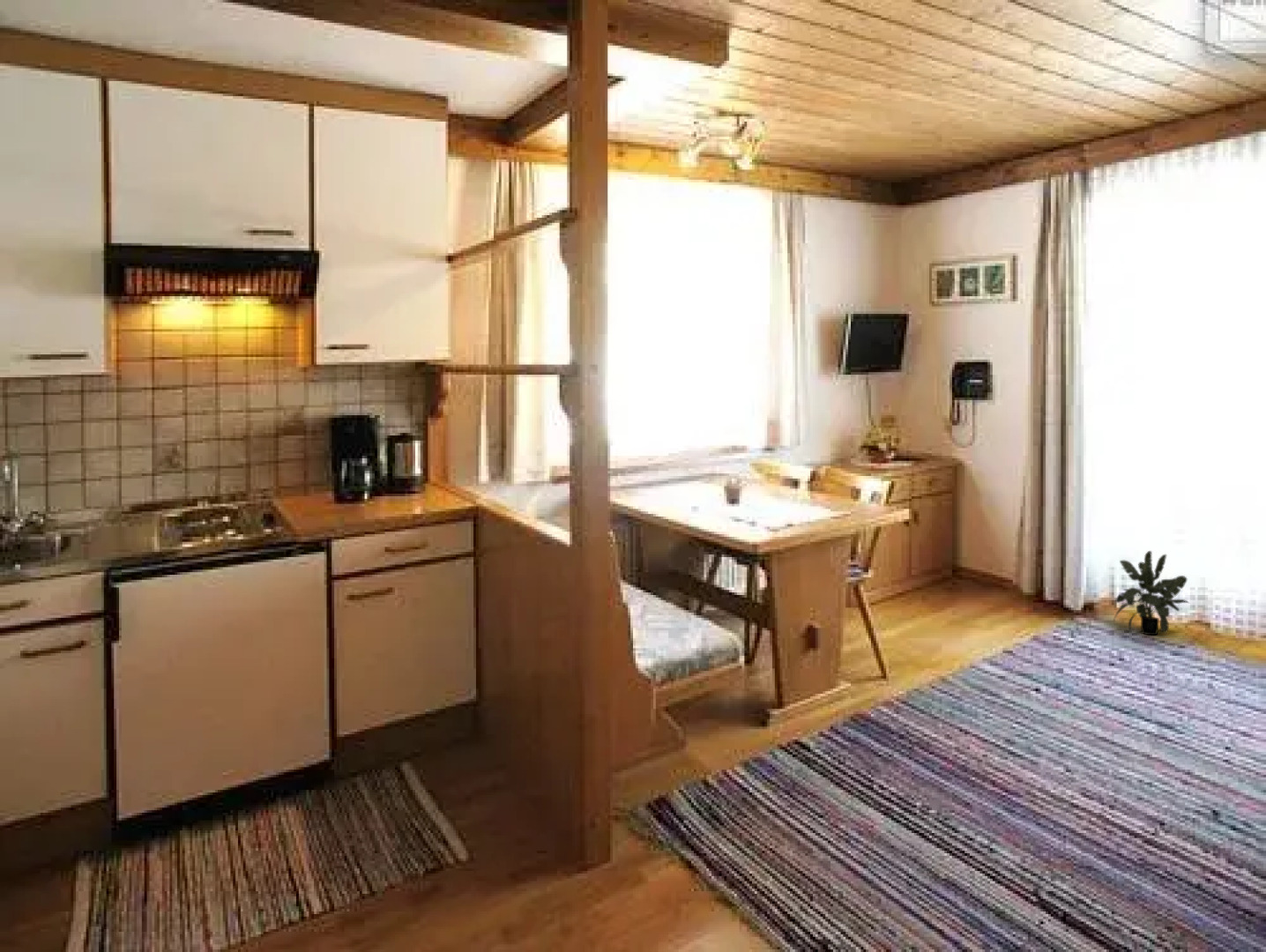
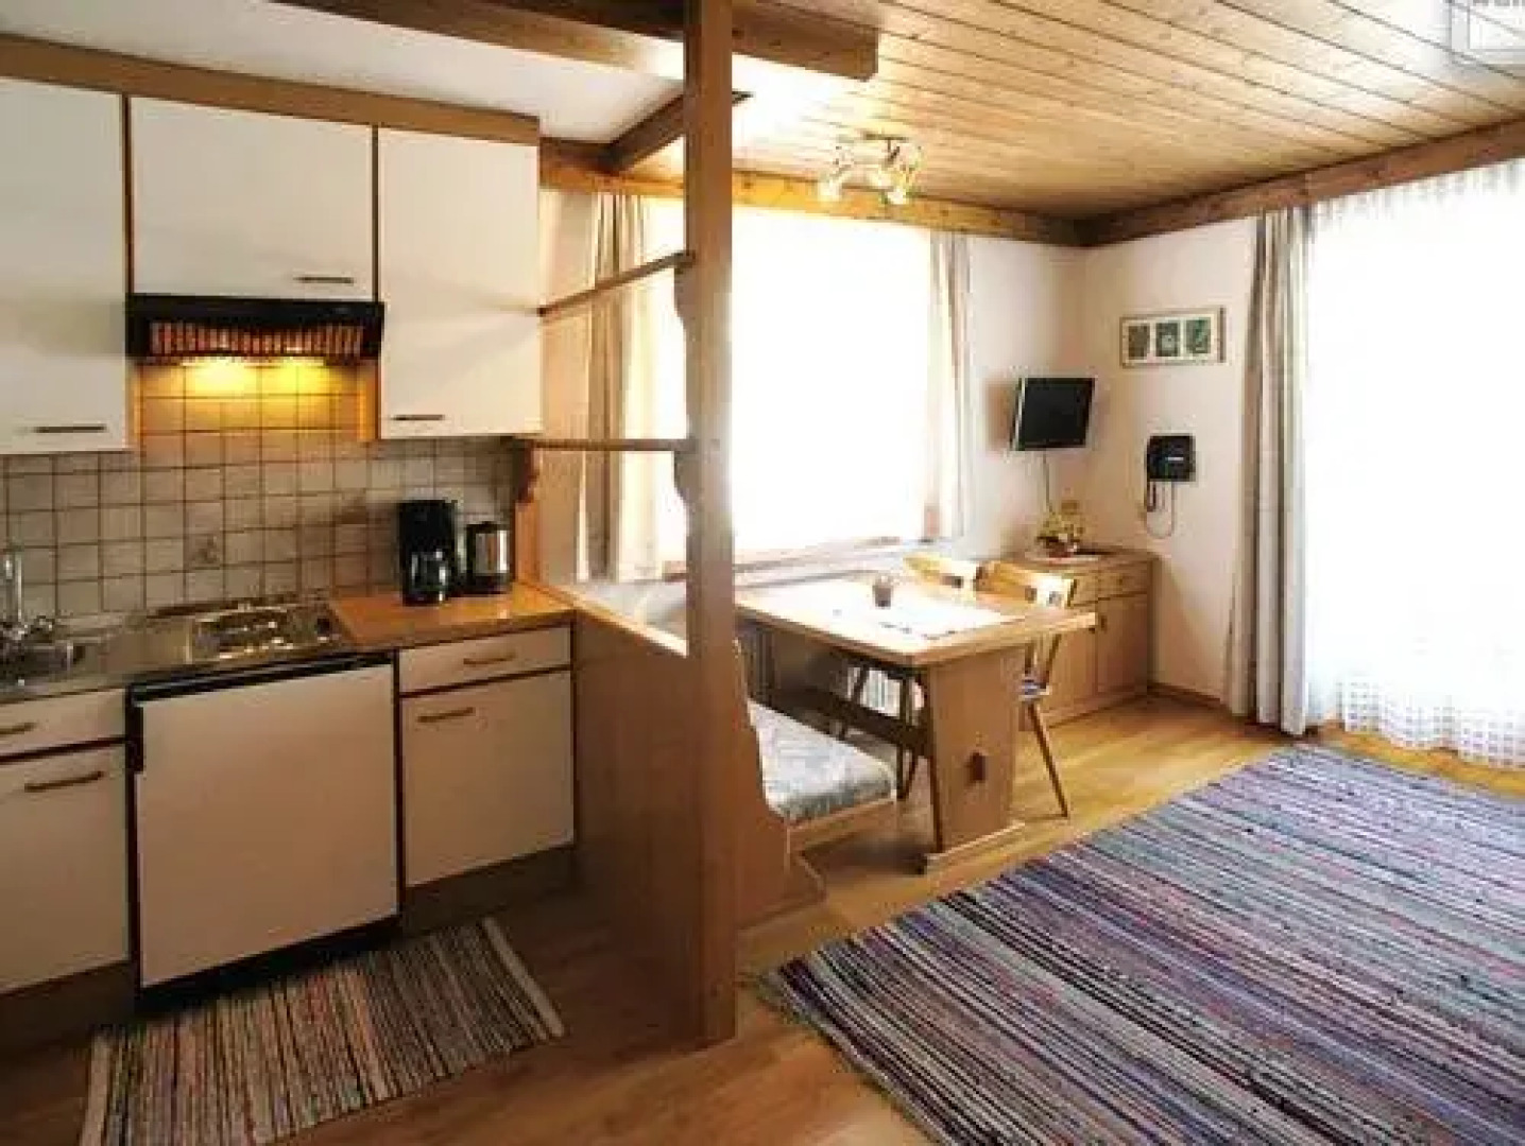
- potted plant (1148, 592)
